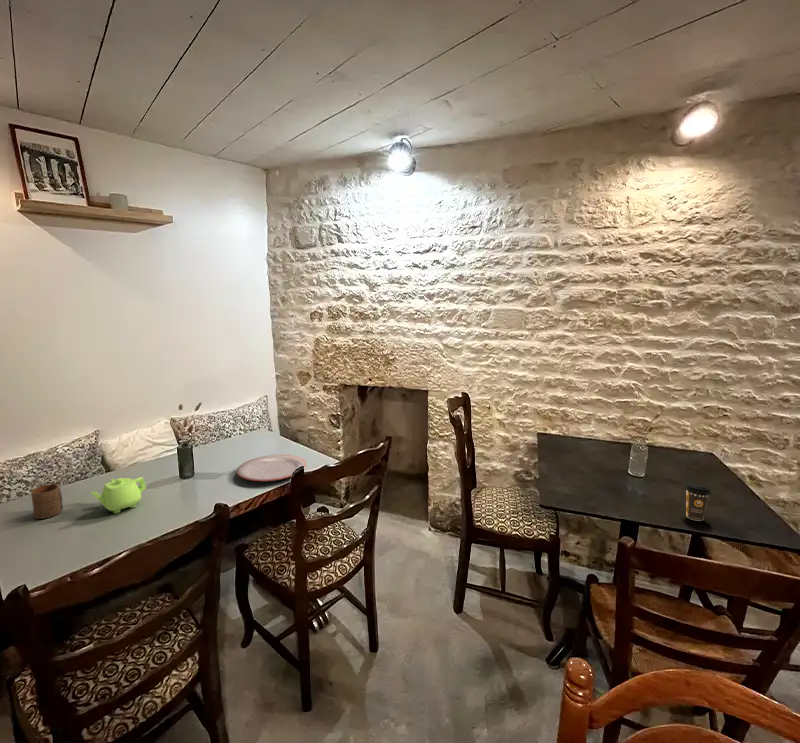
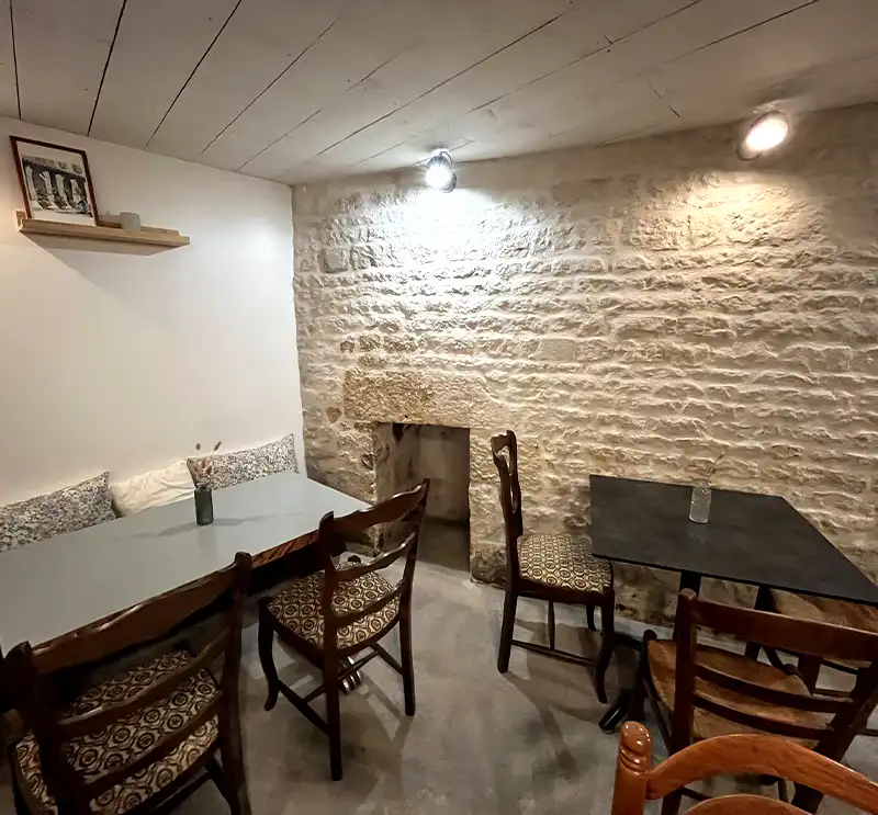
- plate (272, 468)
- cup (47, 500)
- coffee cup (696, 501)
- teapot (118, 492)
